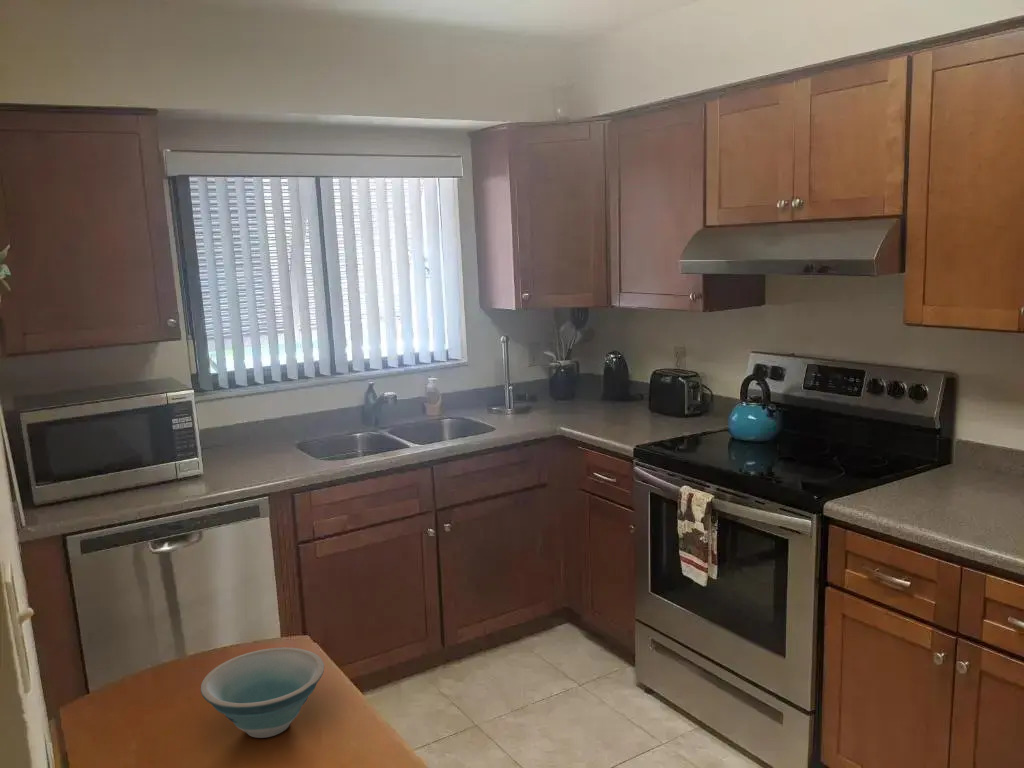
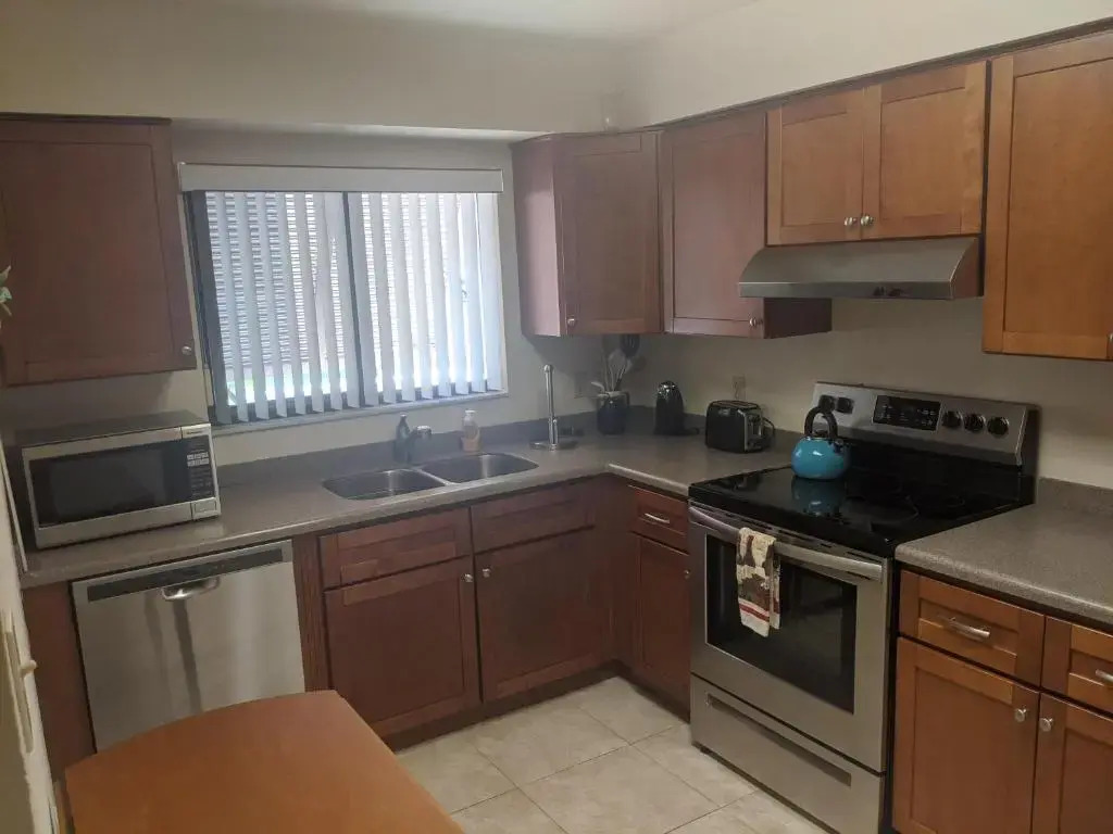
- bowl (266, 700)
